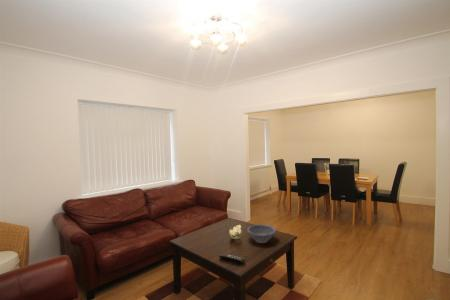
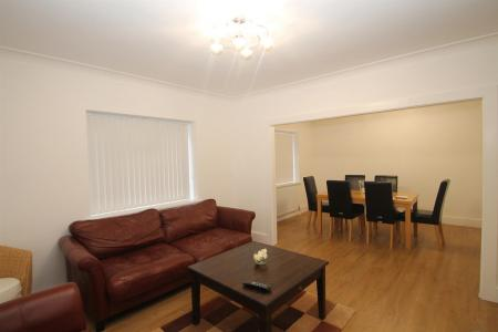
- decorative bowl (261, 235)
